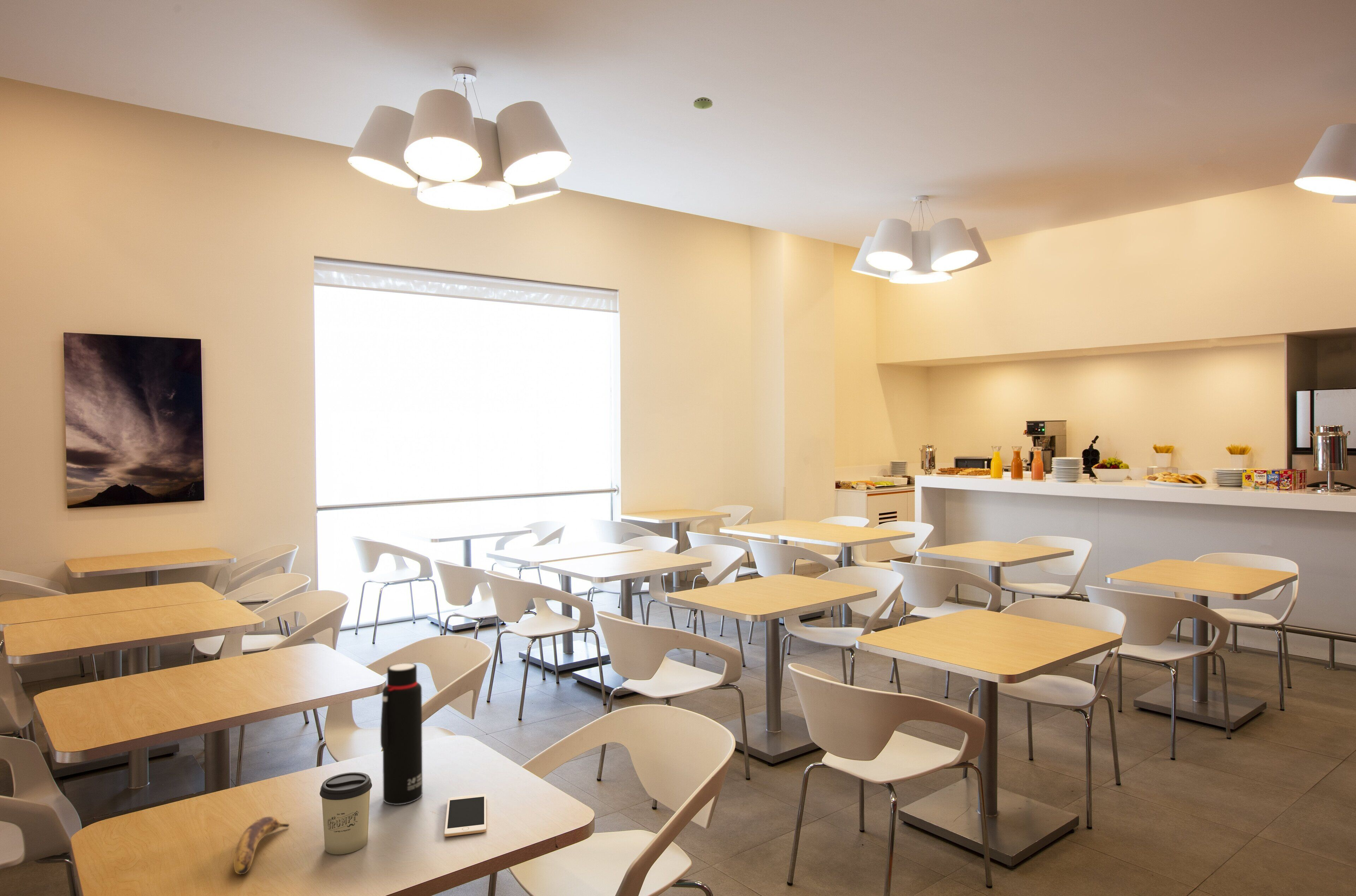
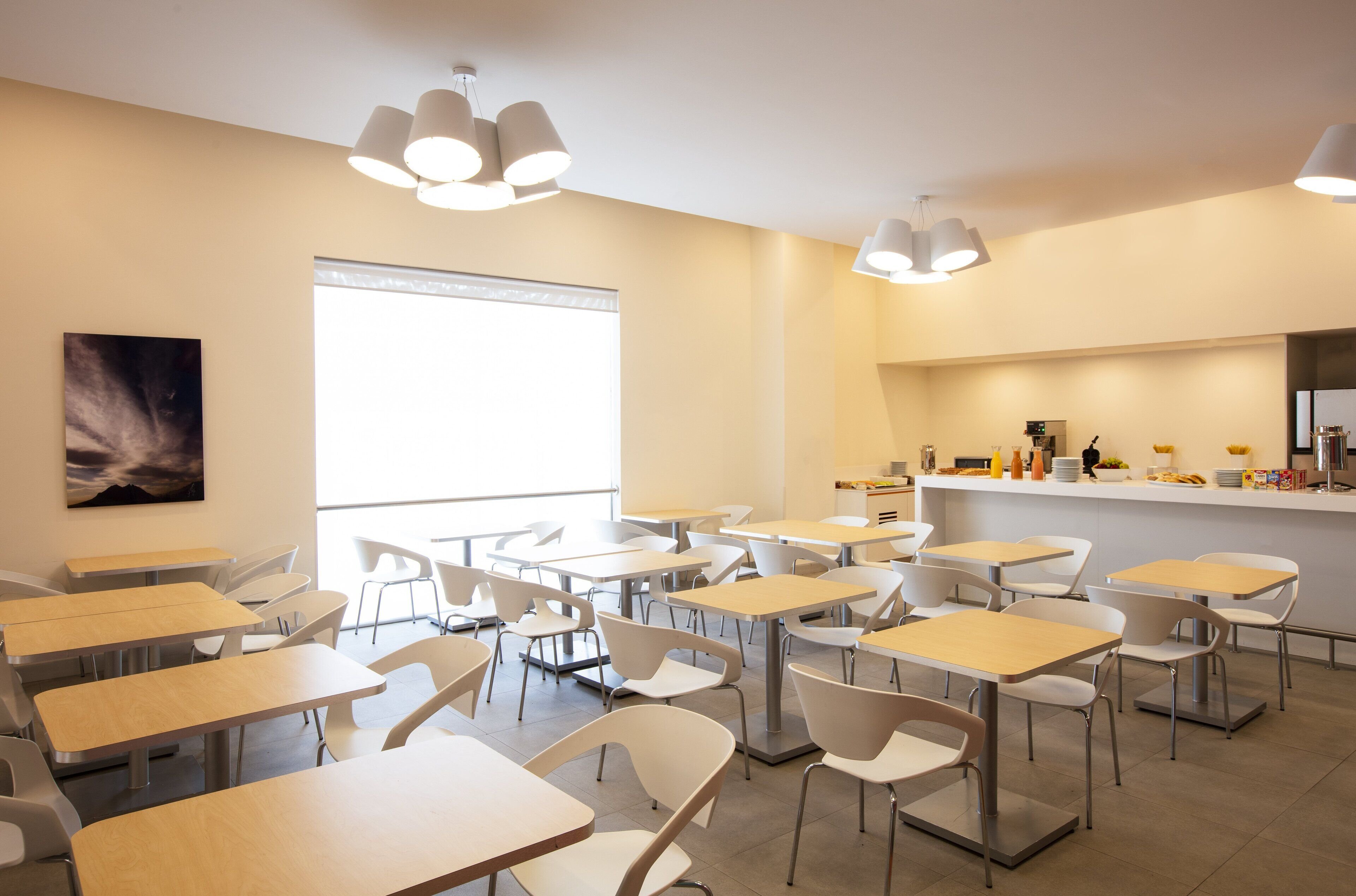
- smoke detector (703, 103)
- banana (256, 841)
- cup (346, 813)
- cell phone (466, 814)
- water bottle (399, 733)
